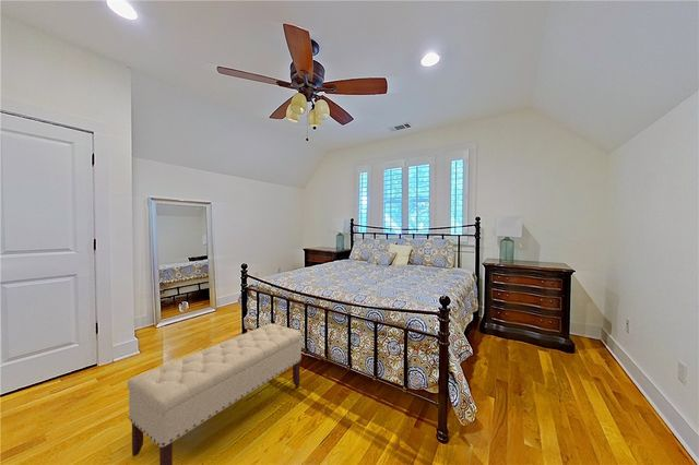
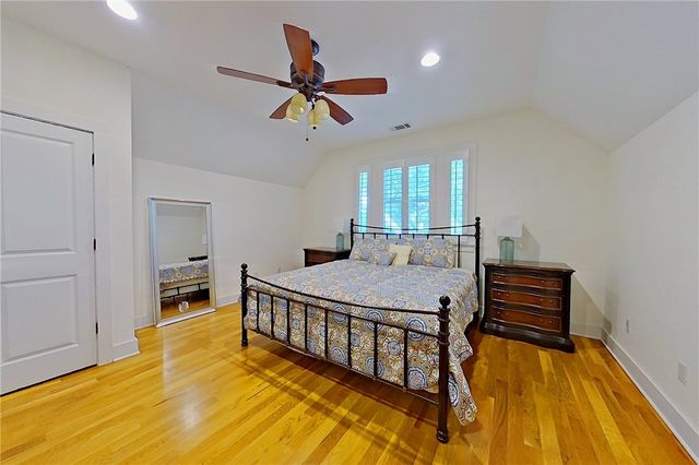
- bench (230, 381)
